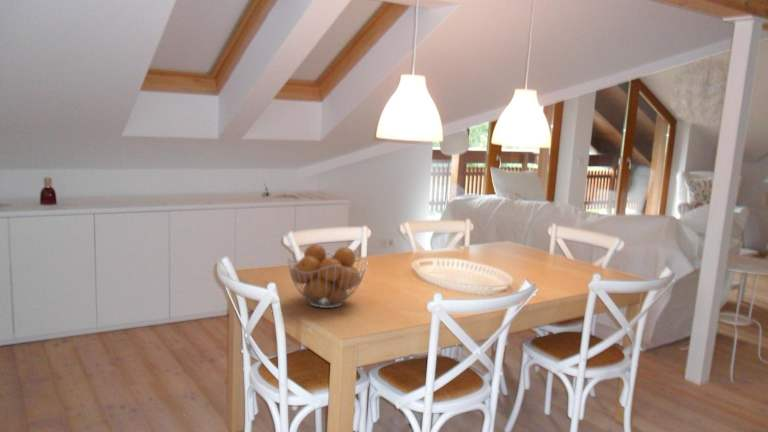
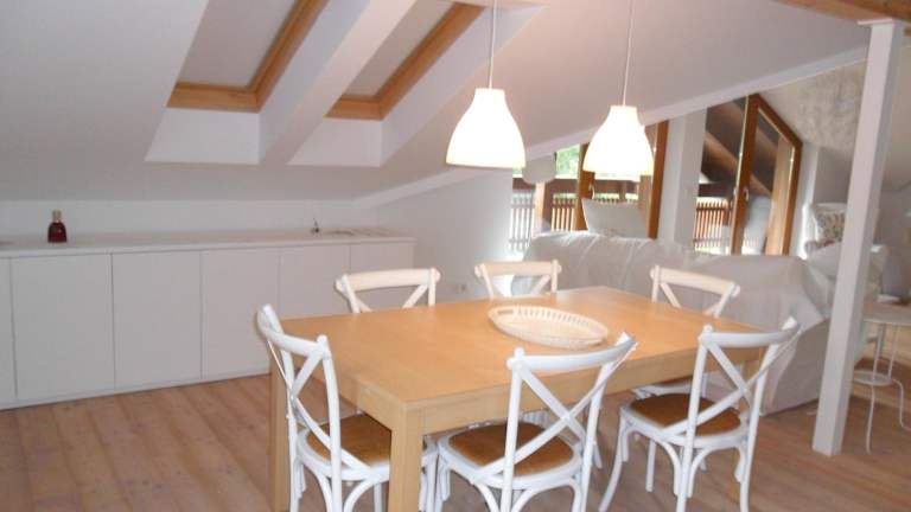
- fruit basket (326, 274)
